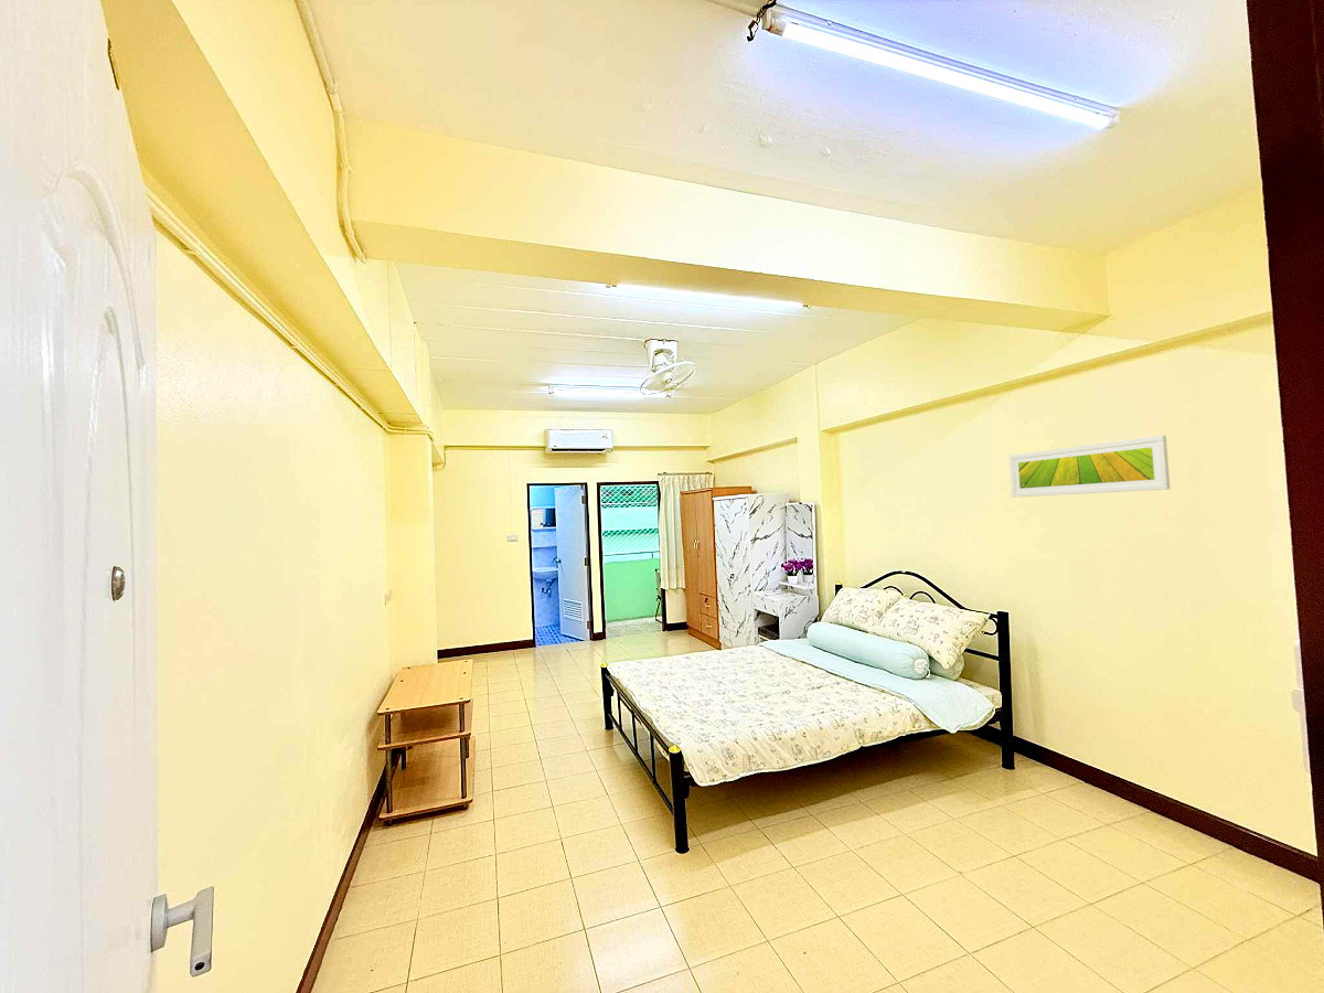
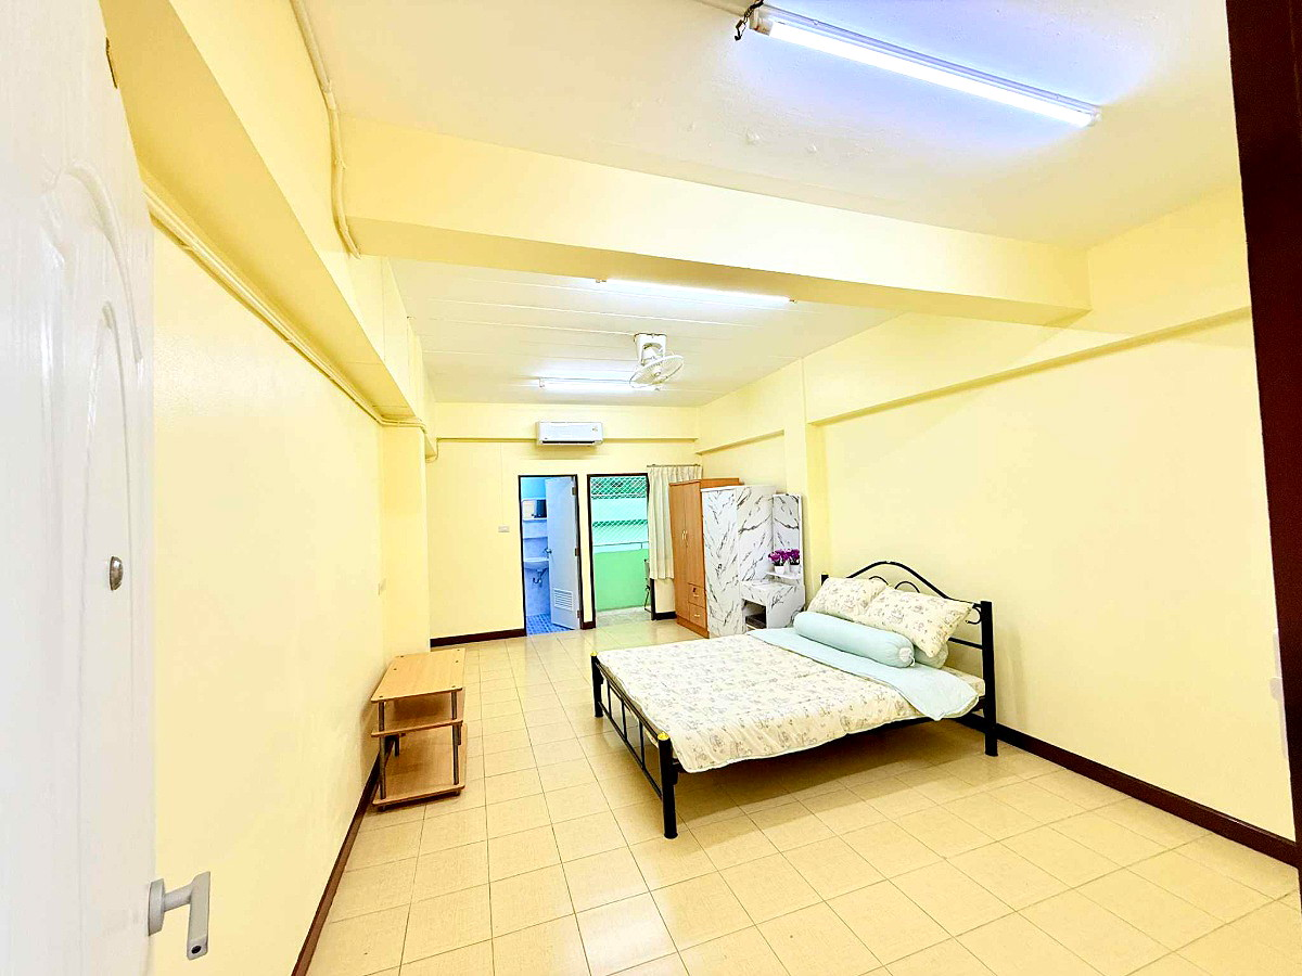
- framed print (1079, 470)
